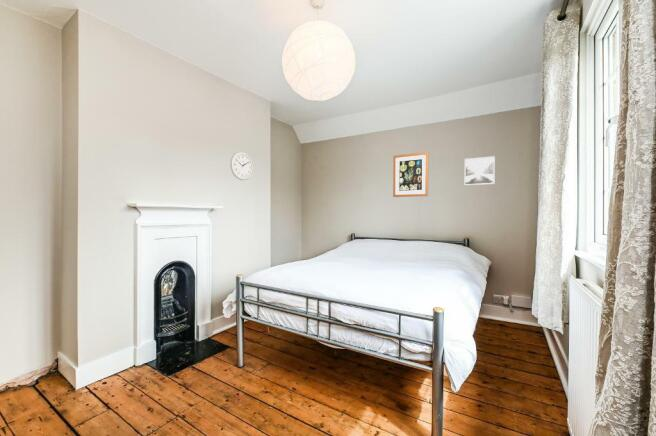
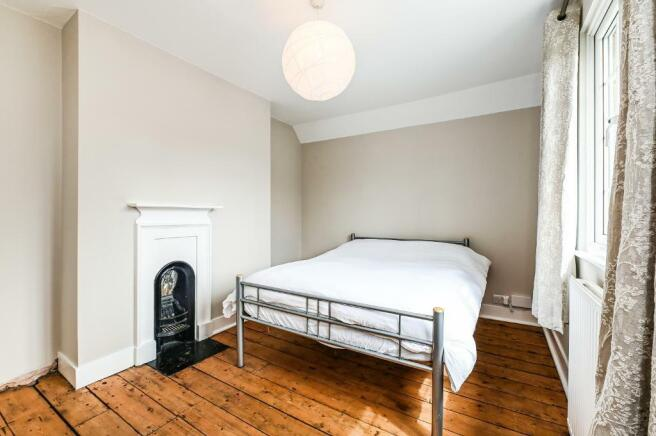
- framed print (479, 171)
- wall art (410, 175)
- wall clock (242, 166)
